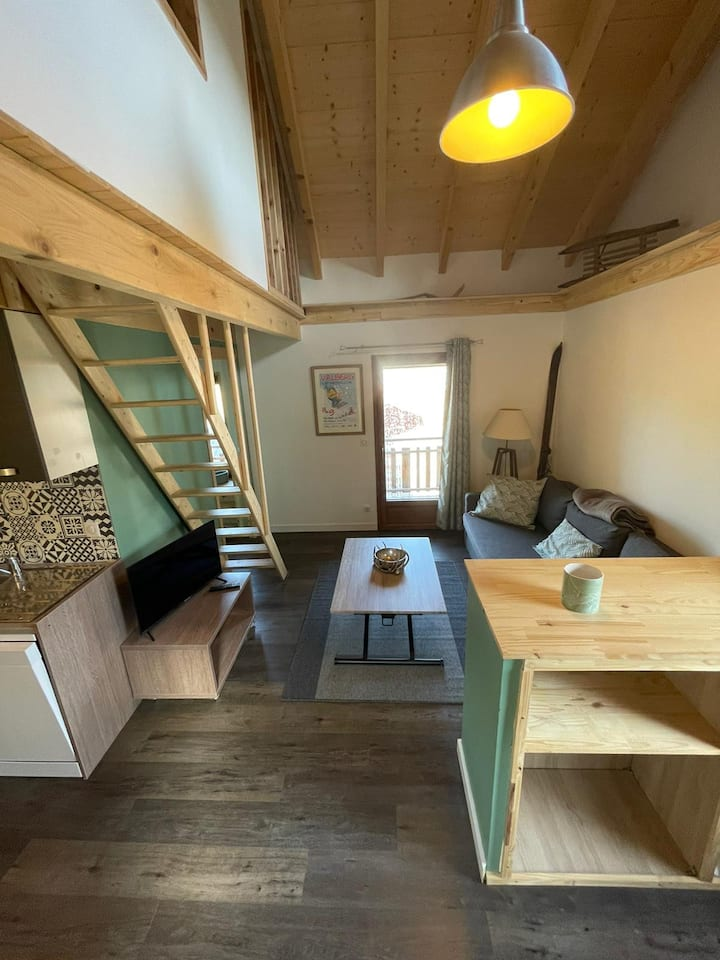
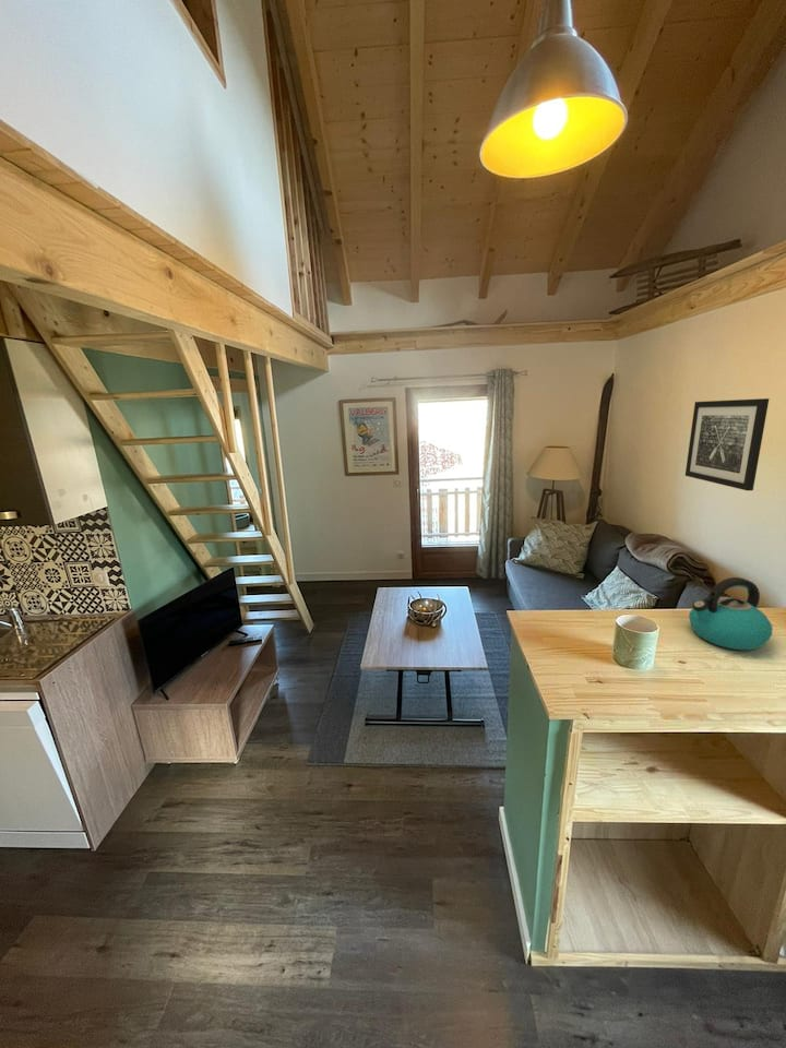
+ kettle (727, 608)
+ wall art (720, 442)
